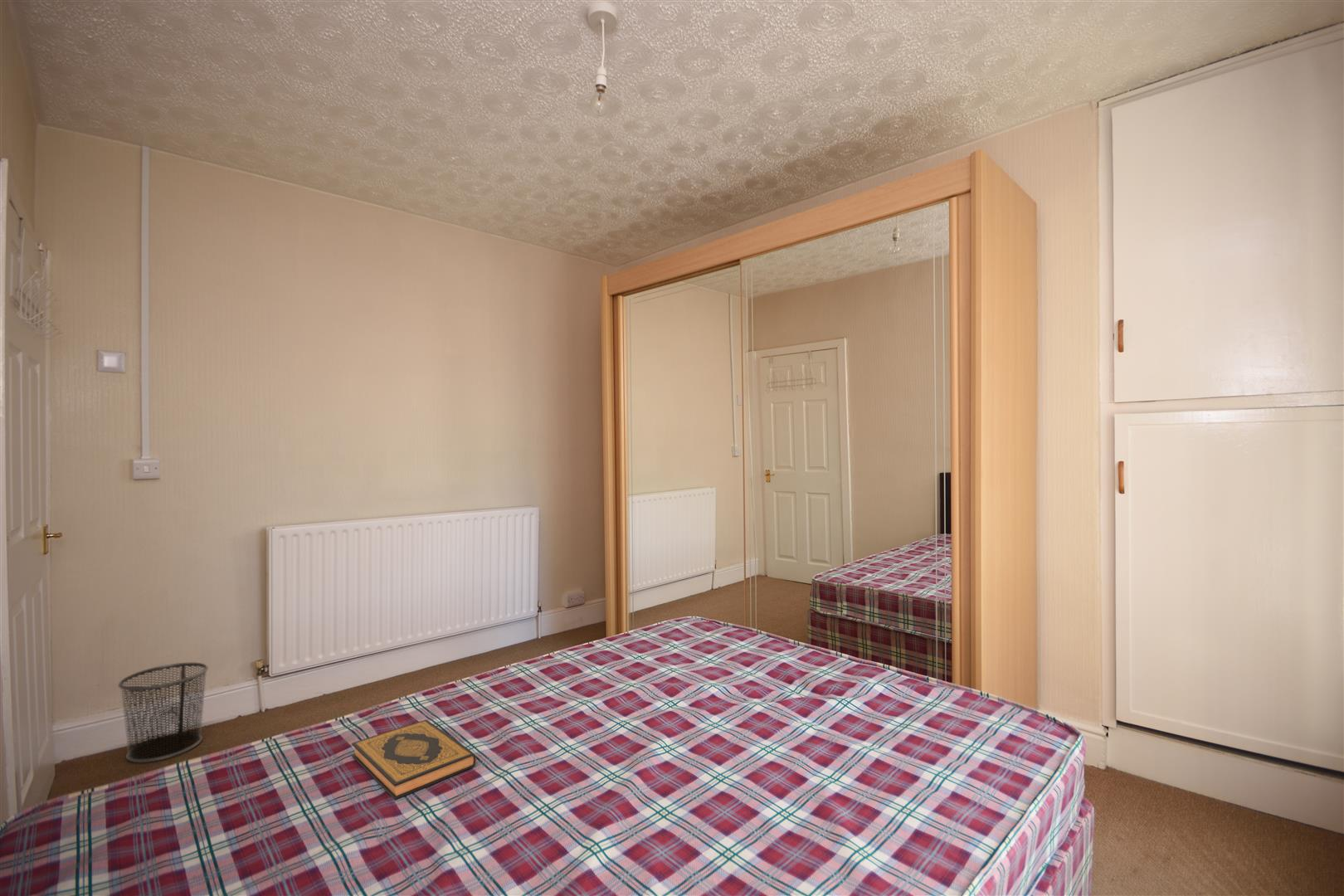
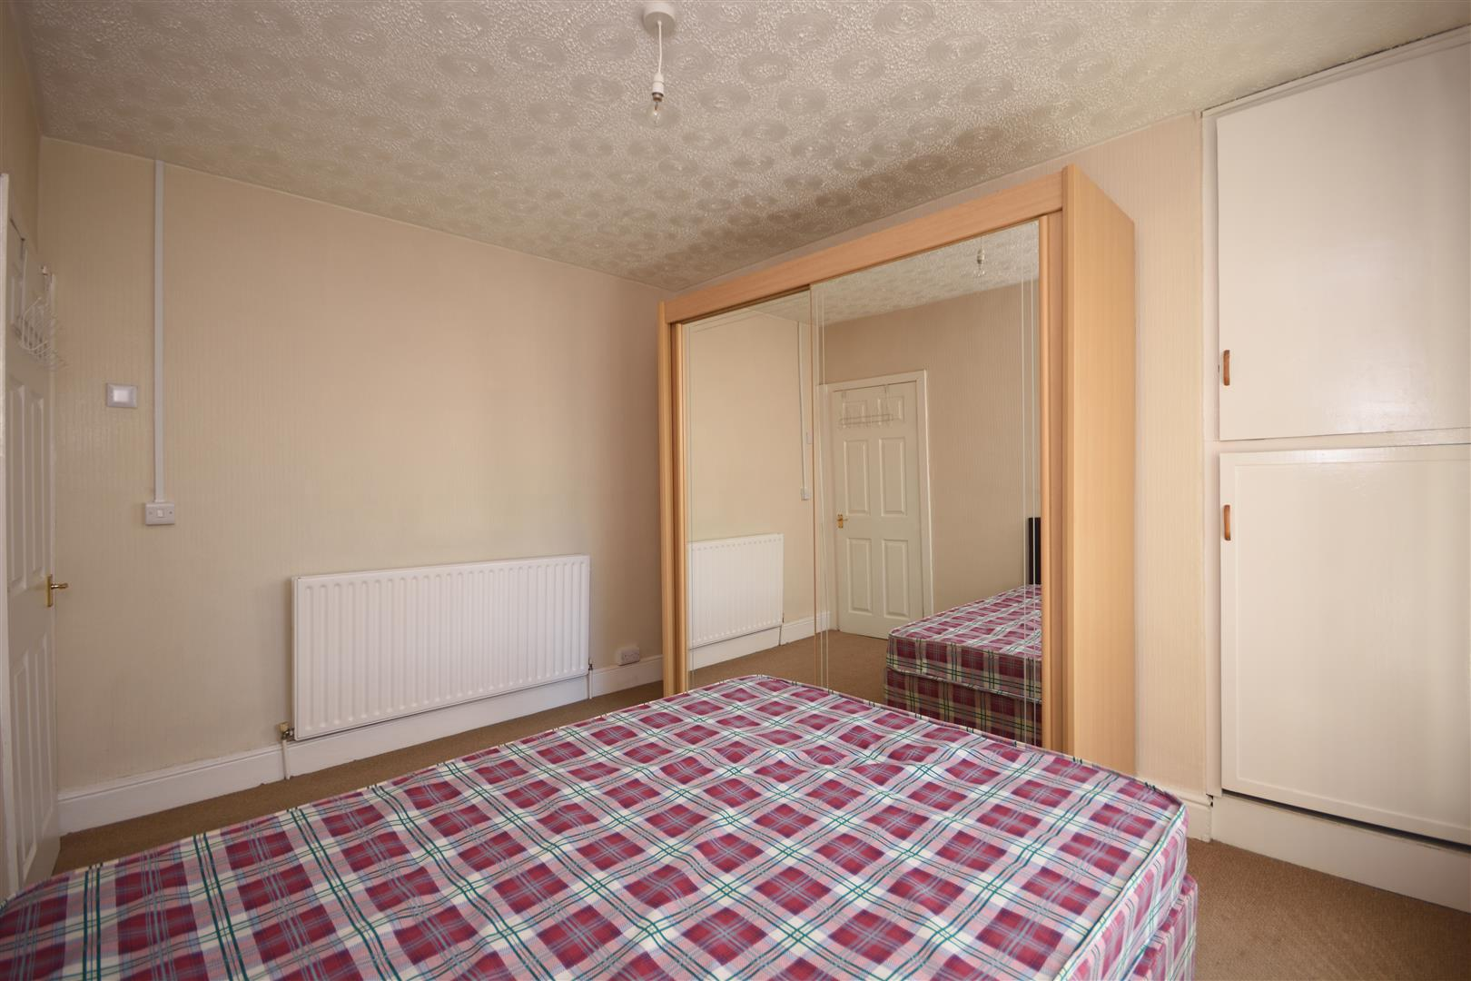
- hardback book (412, 754)
- waste bin (164, 711)
